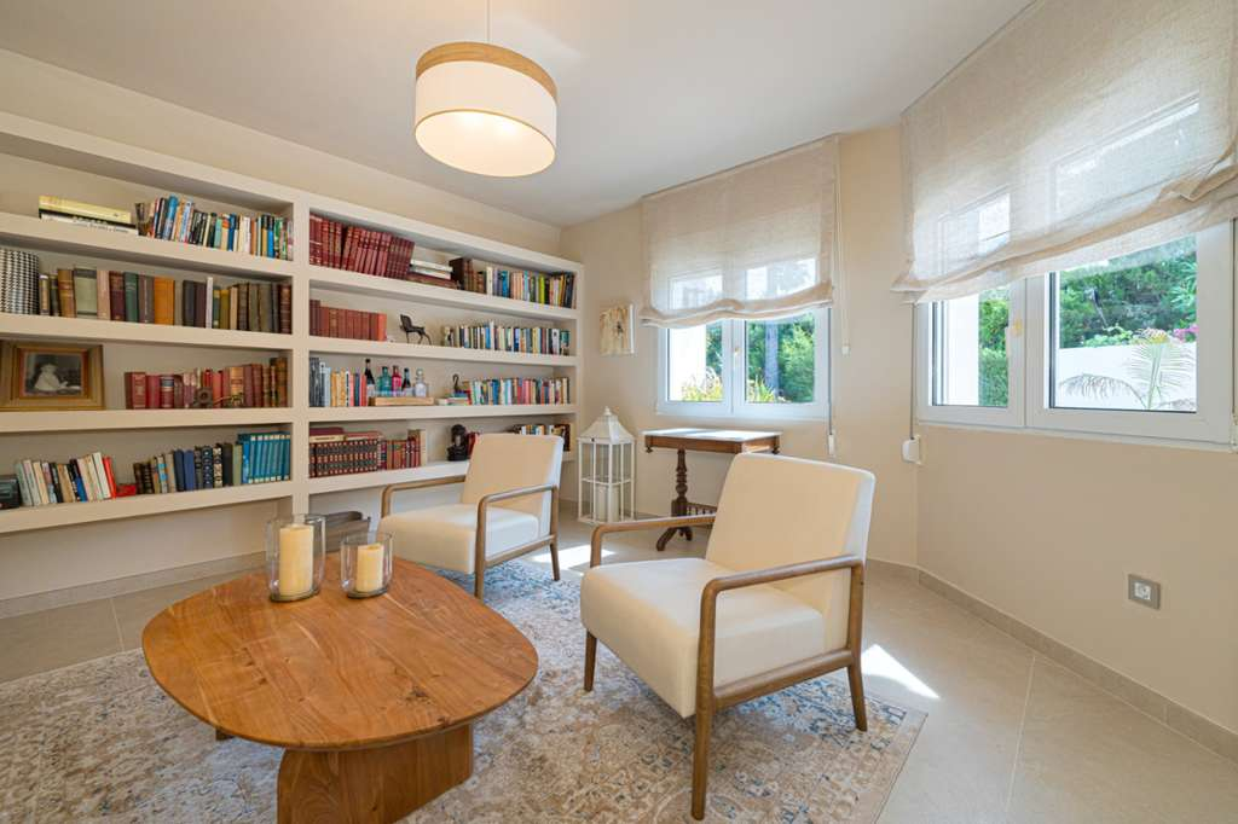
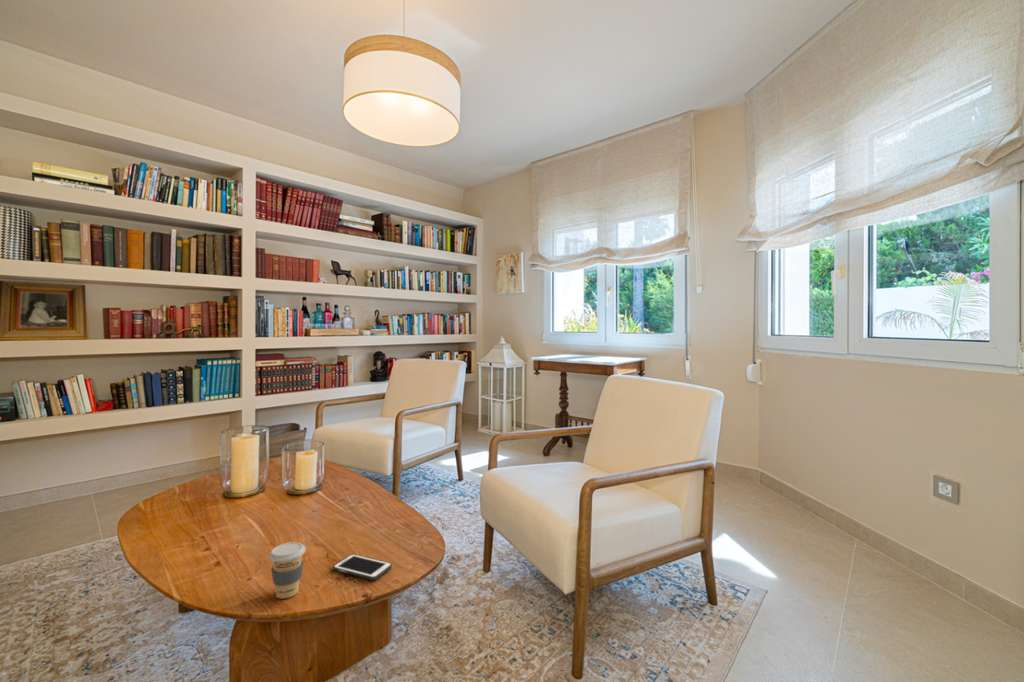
+ cell phone (362, 566)
+ coffee cup (287, 570)
